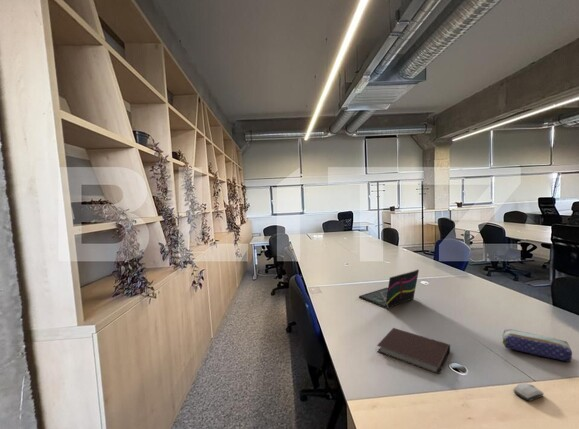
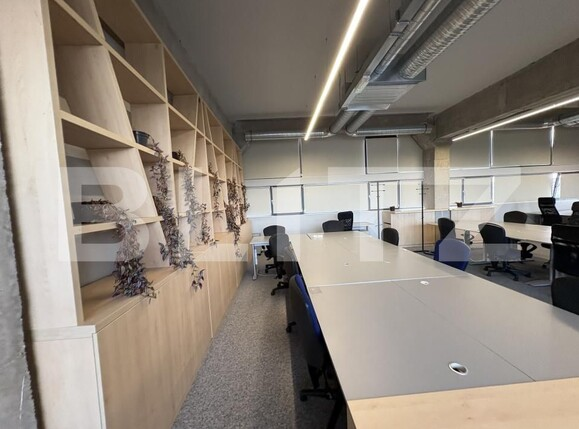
- laptop (384, 288)
- pencil case (534, 343)
- notebook (413, 347)
- computer mouse (528, 390)
